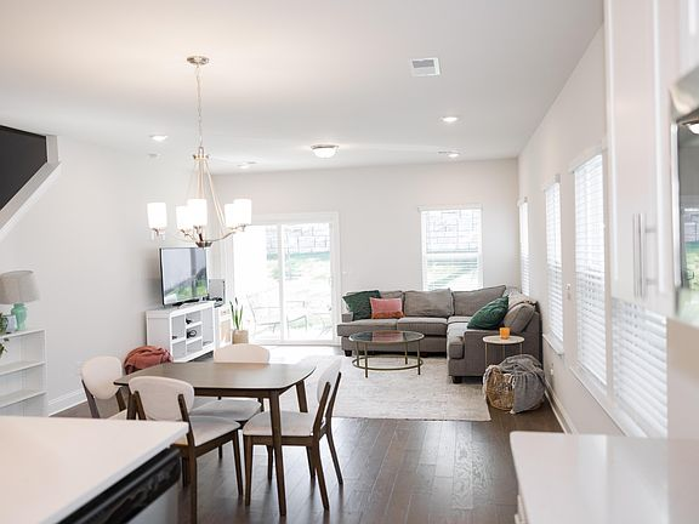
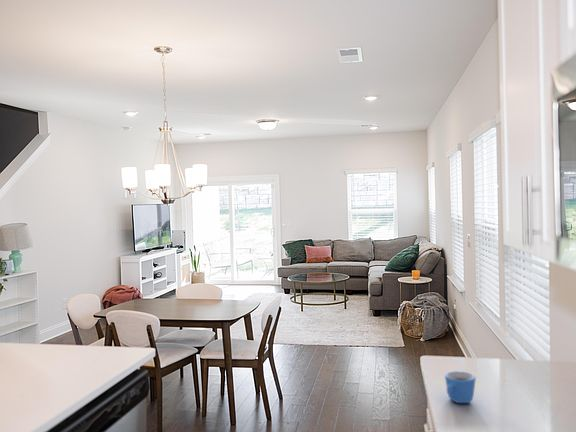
+ mug (458, 389)
